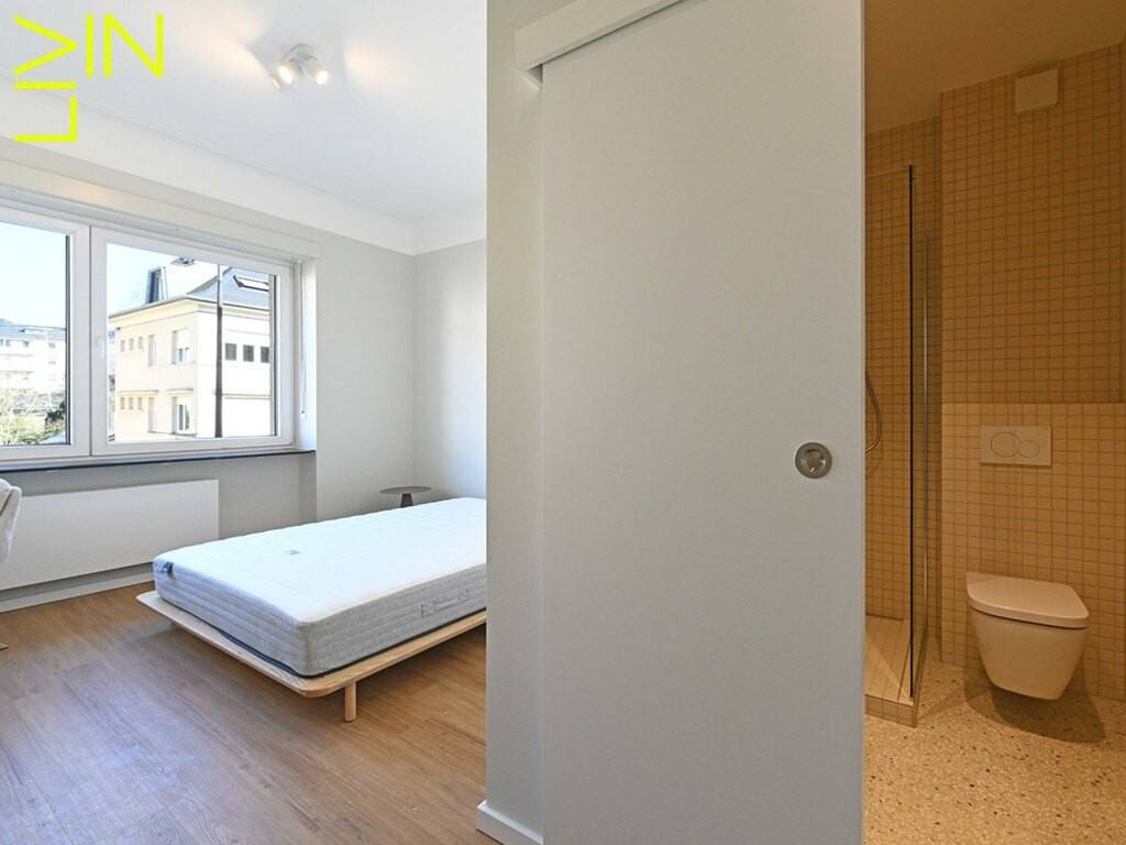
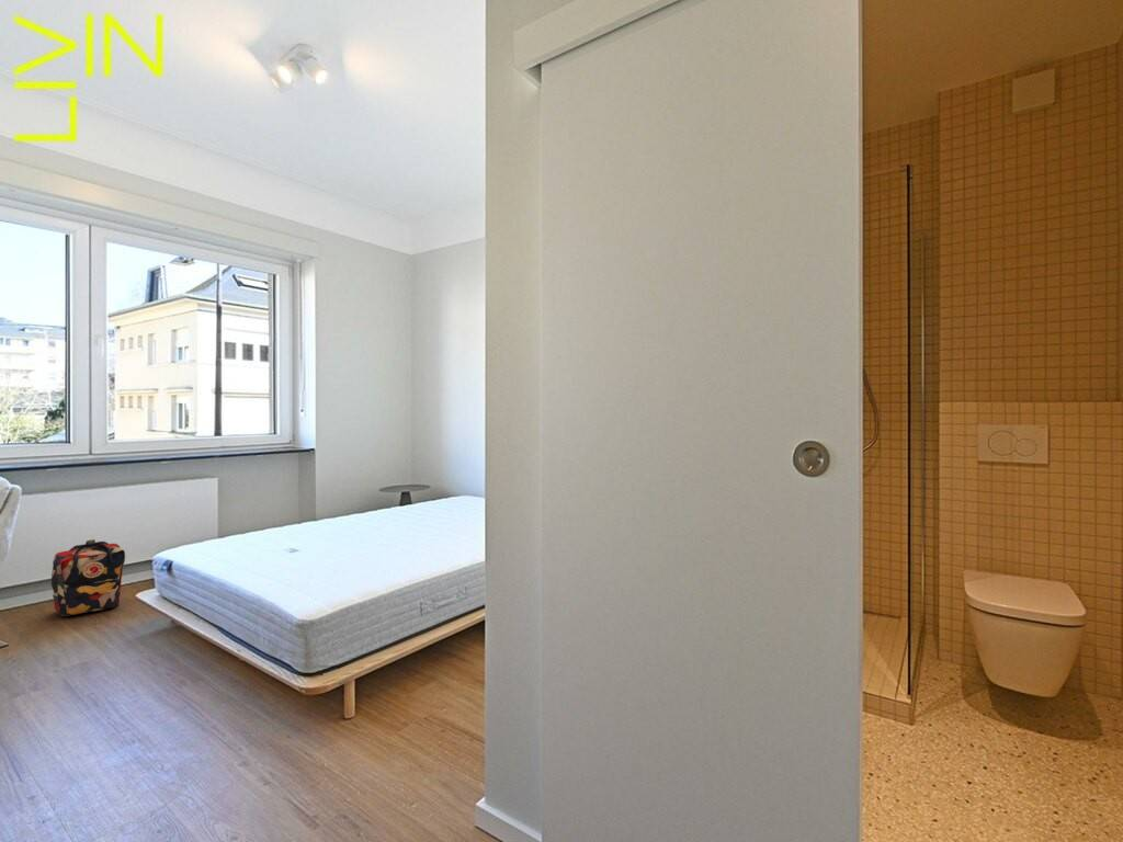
+ backpack (88, 574)
